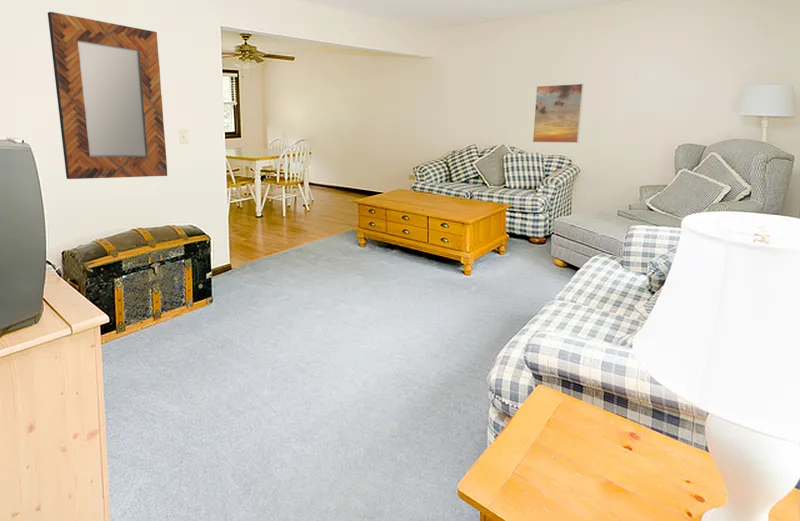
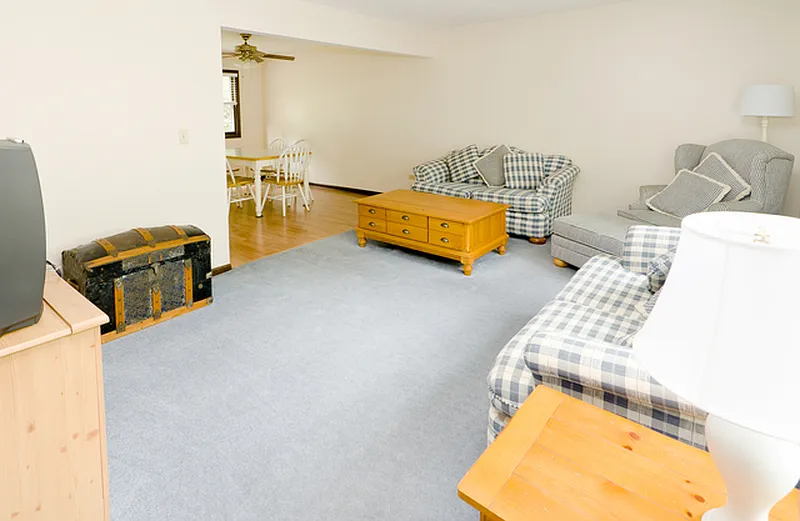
- home mirror (113, 102)
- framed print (557, 114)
